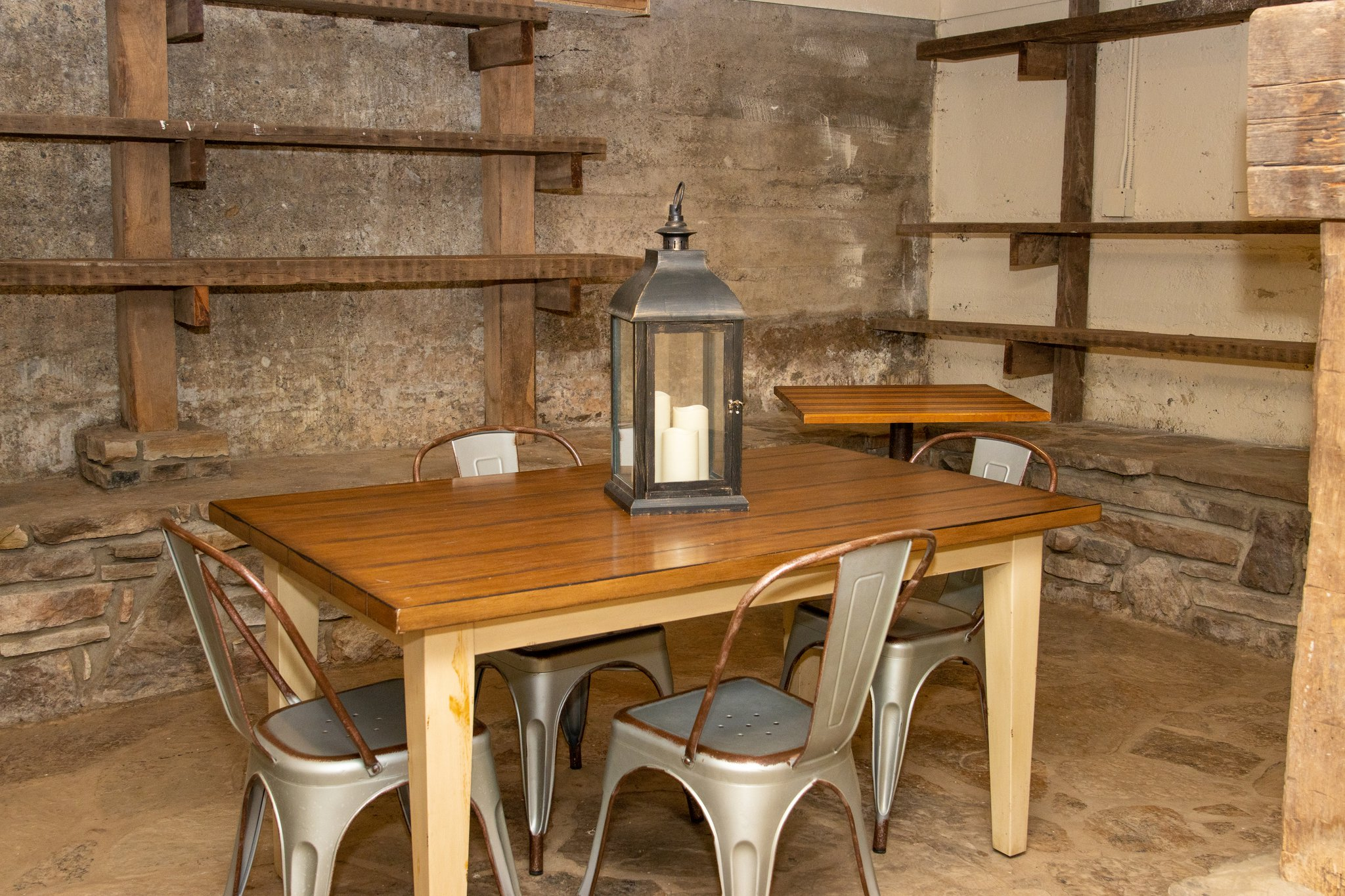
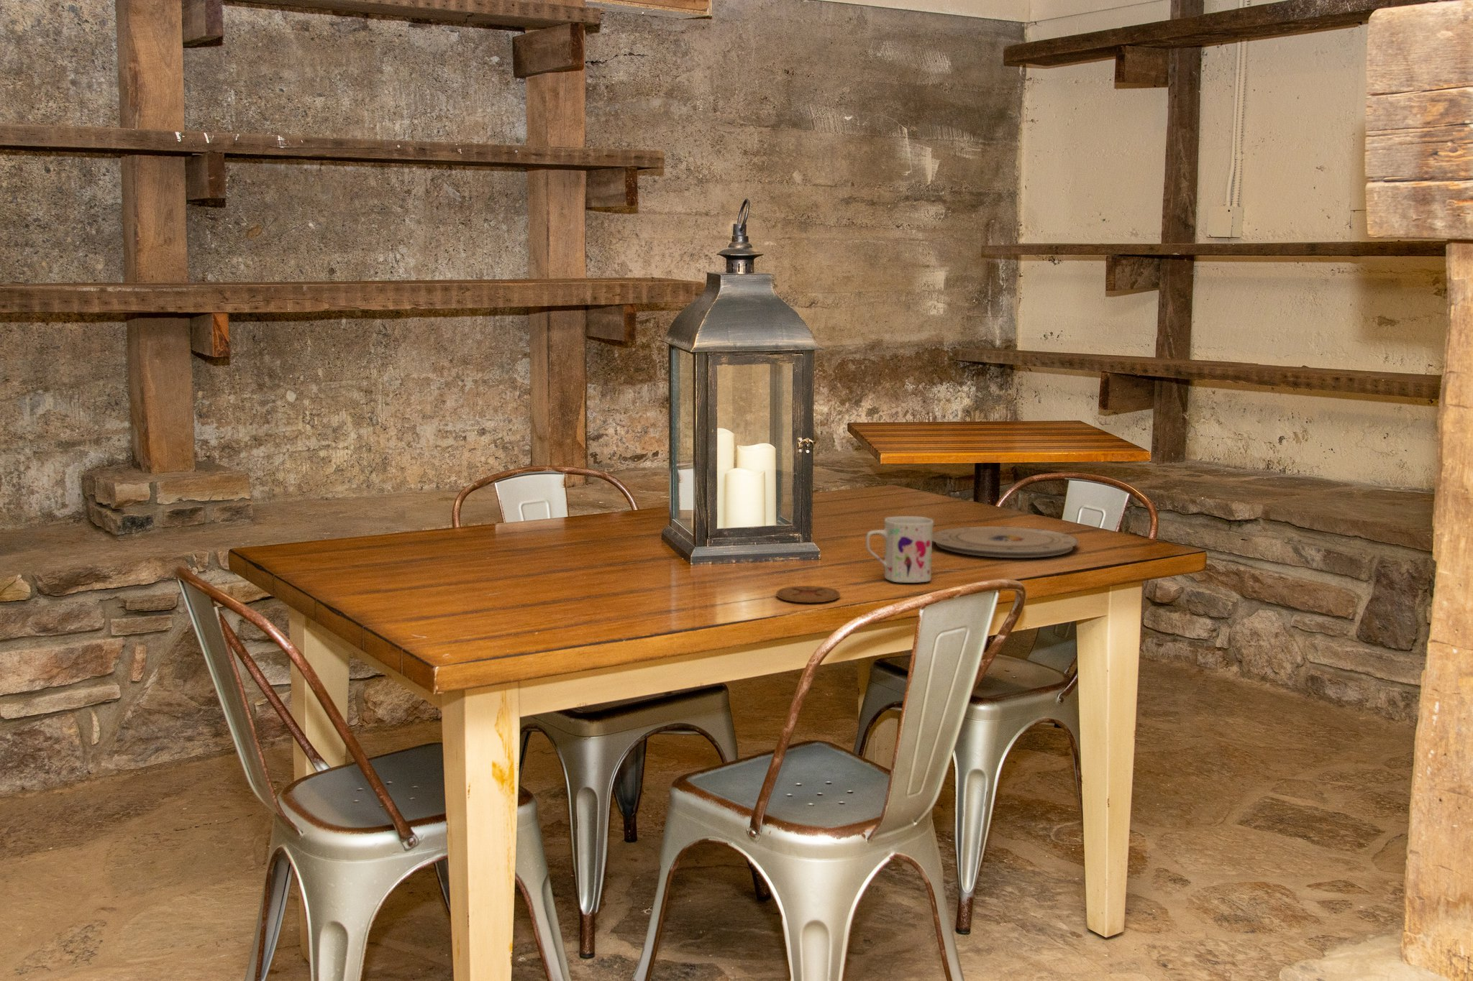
+ plate (1002, 542)
+ mug (899, 549)
+ coaster (808, 593)
